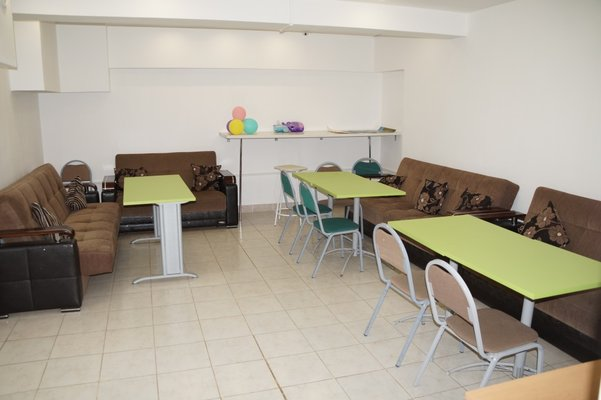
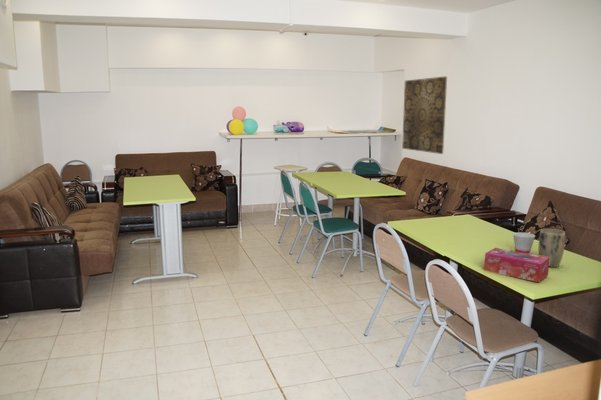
+ wall art (422, 115)
+ tissue box (516, 264)
+ plant pot (551, 248)
+ cup (523, 244)
